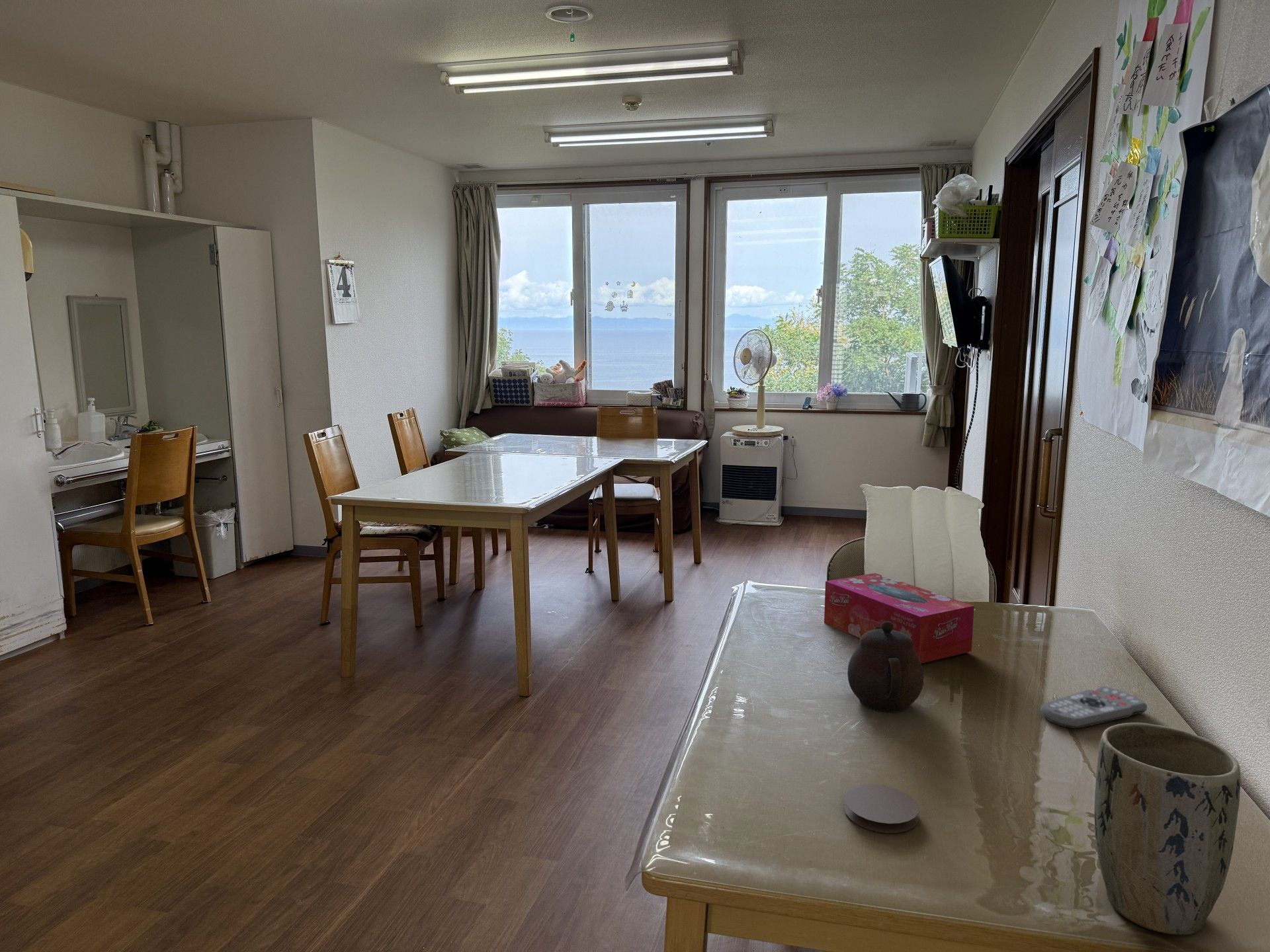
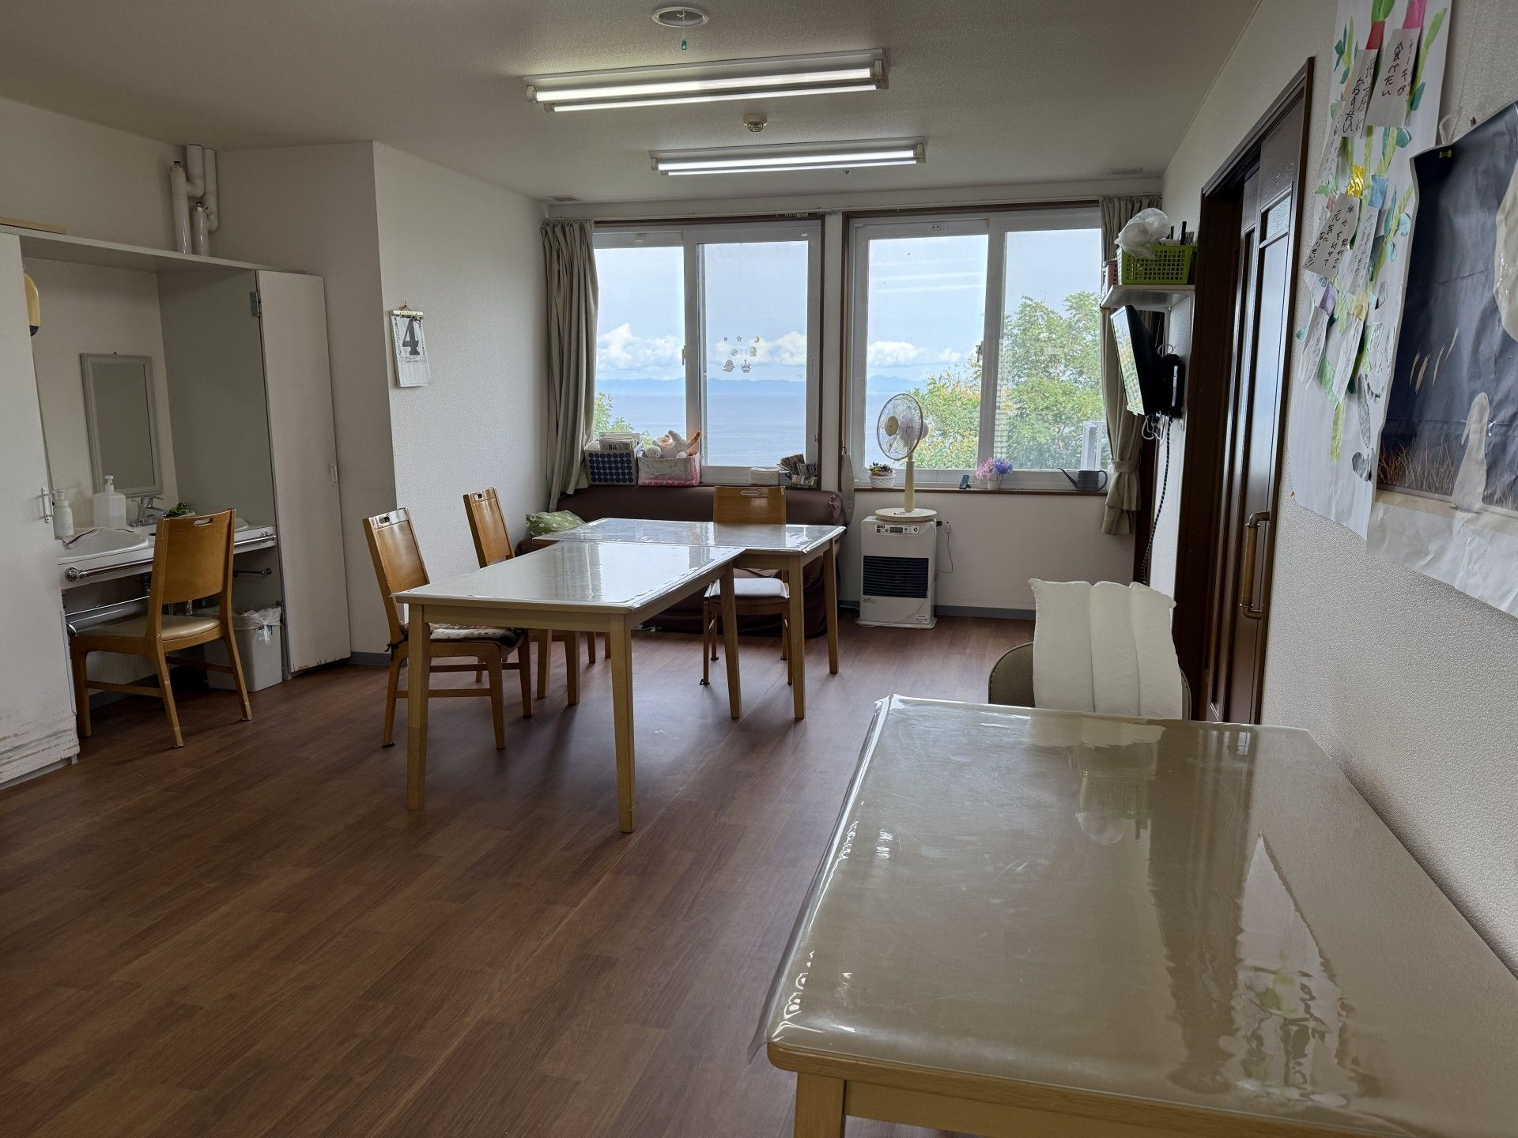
- plant pot (1160, 828)
- remote control (1091, 708)
- teapot (886, 664)
- tissue box (895, 614)
- coaster (880, 807)
